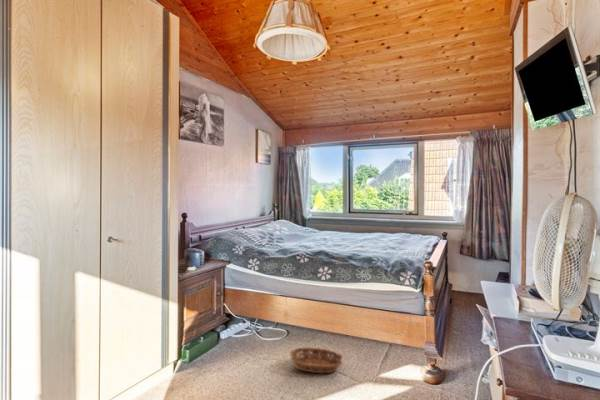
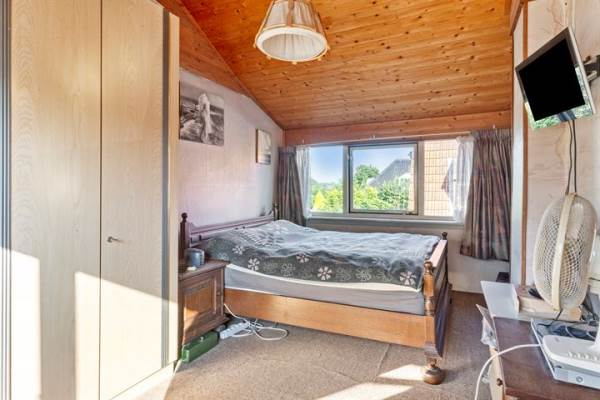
- basket (316, 357)
